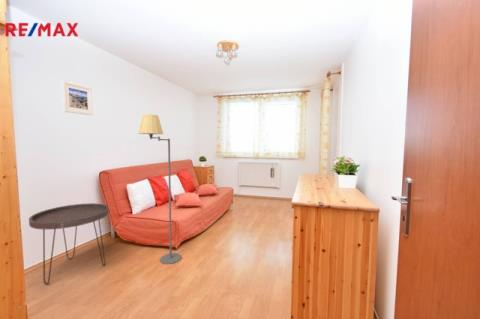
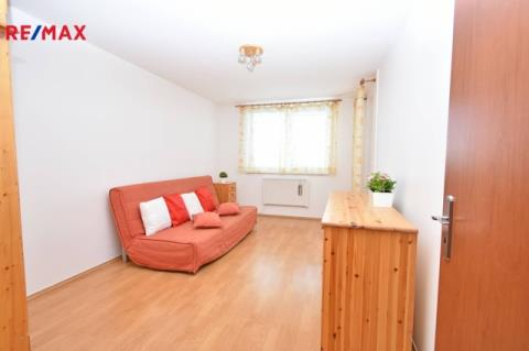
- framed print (78, 99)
- side table (75, 240)
- floor lamp (169, 188)
